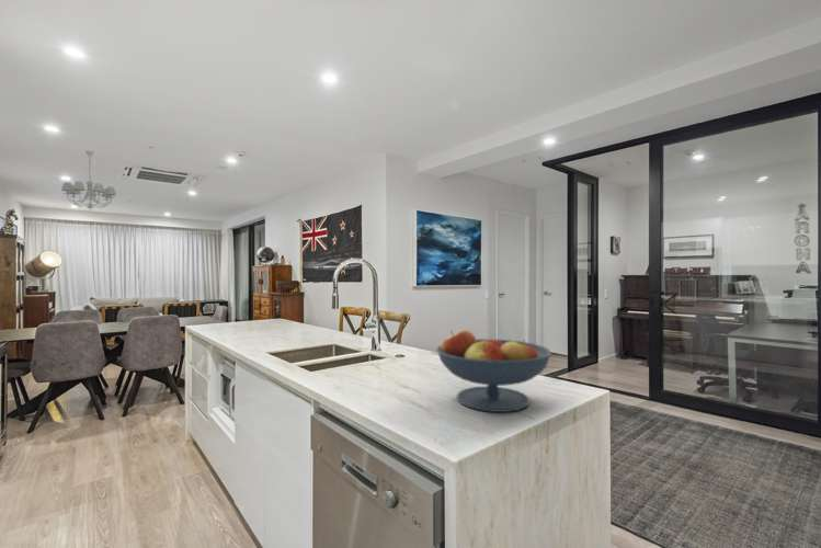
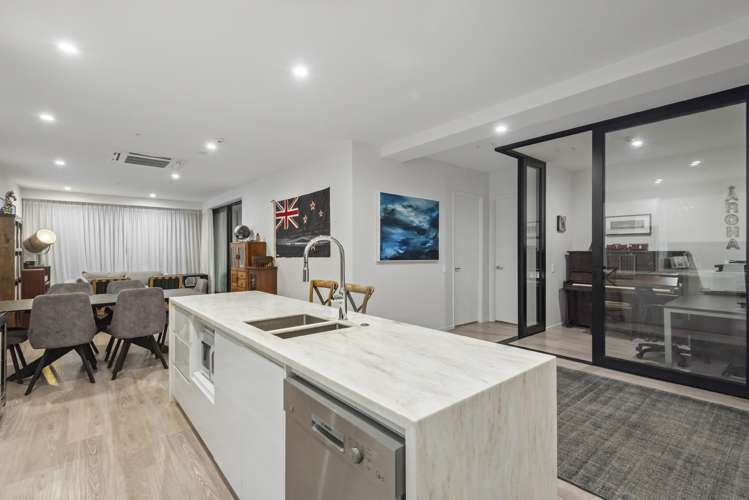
- chandelier (89, 181)
- fruit bowl (492, 365)
